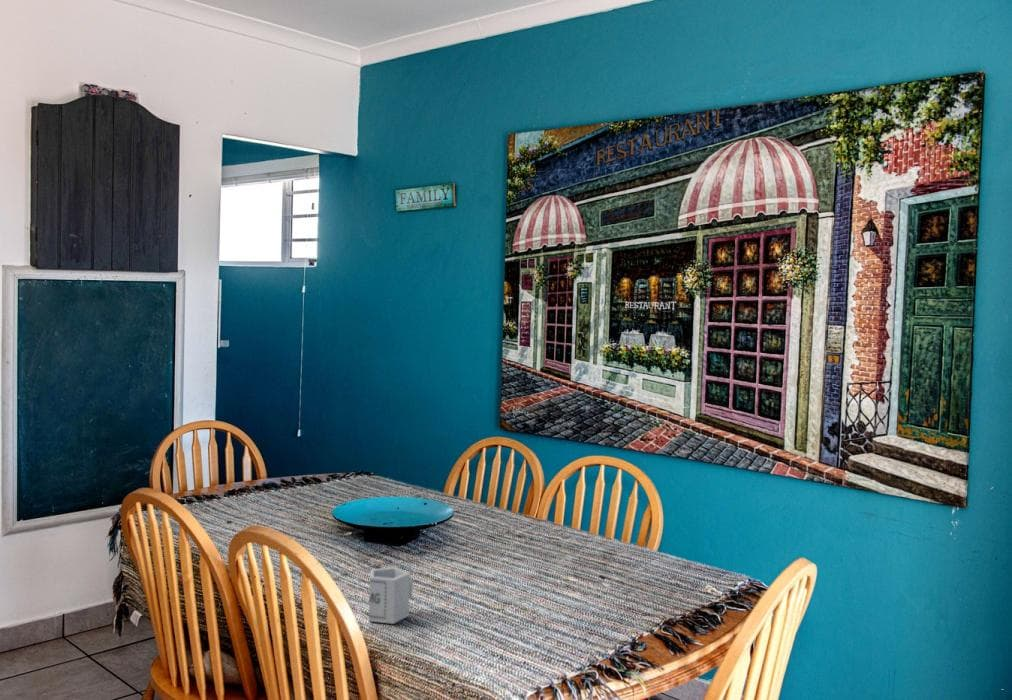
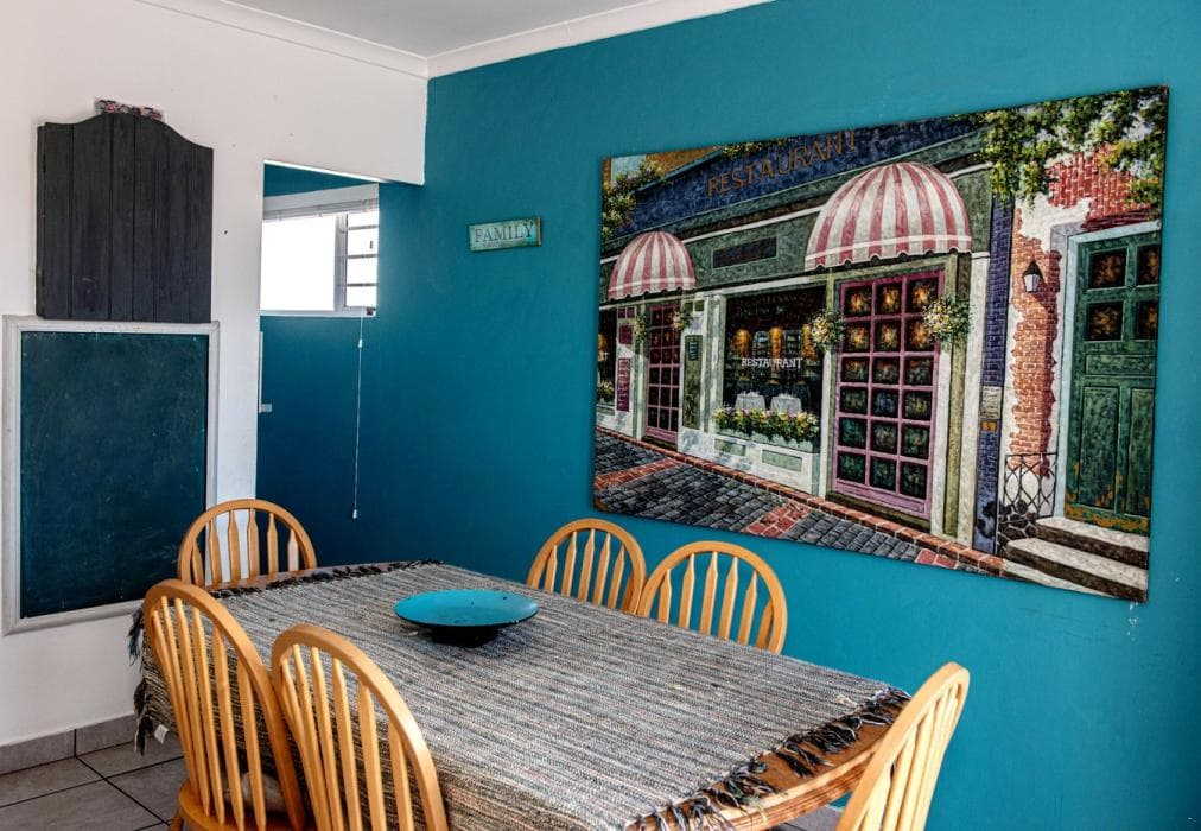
- cup (391, 593)
